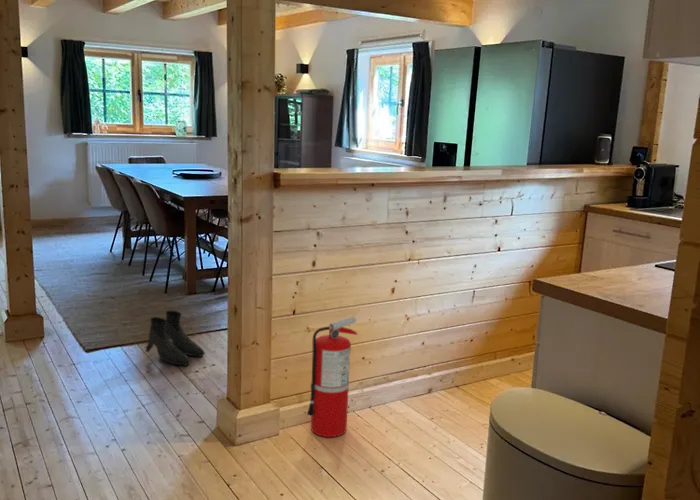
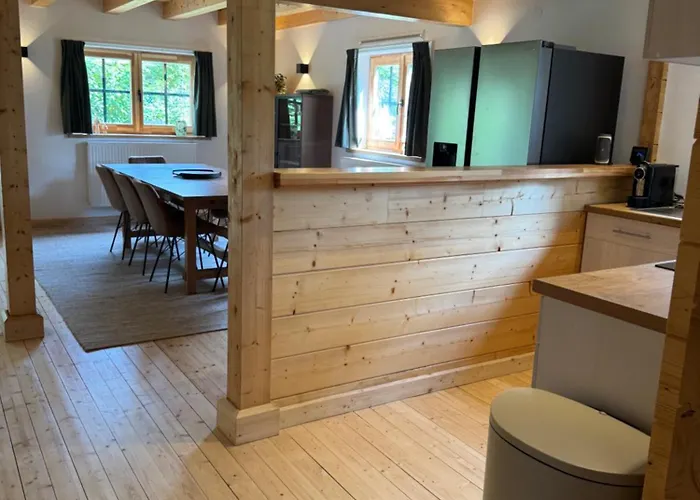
- fire extinguisher (331, 375)
- boots (175, 335)
